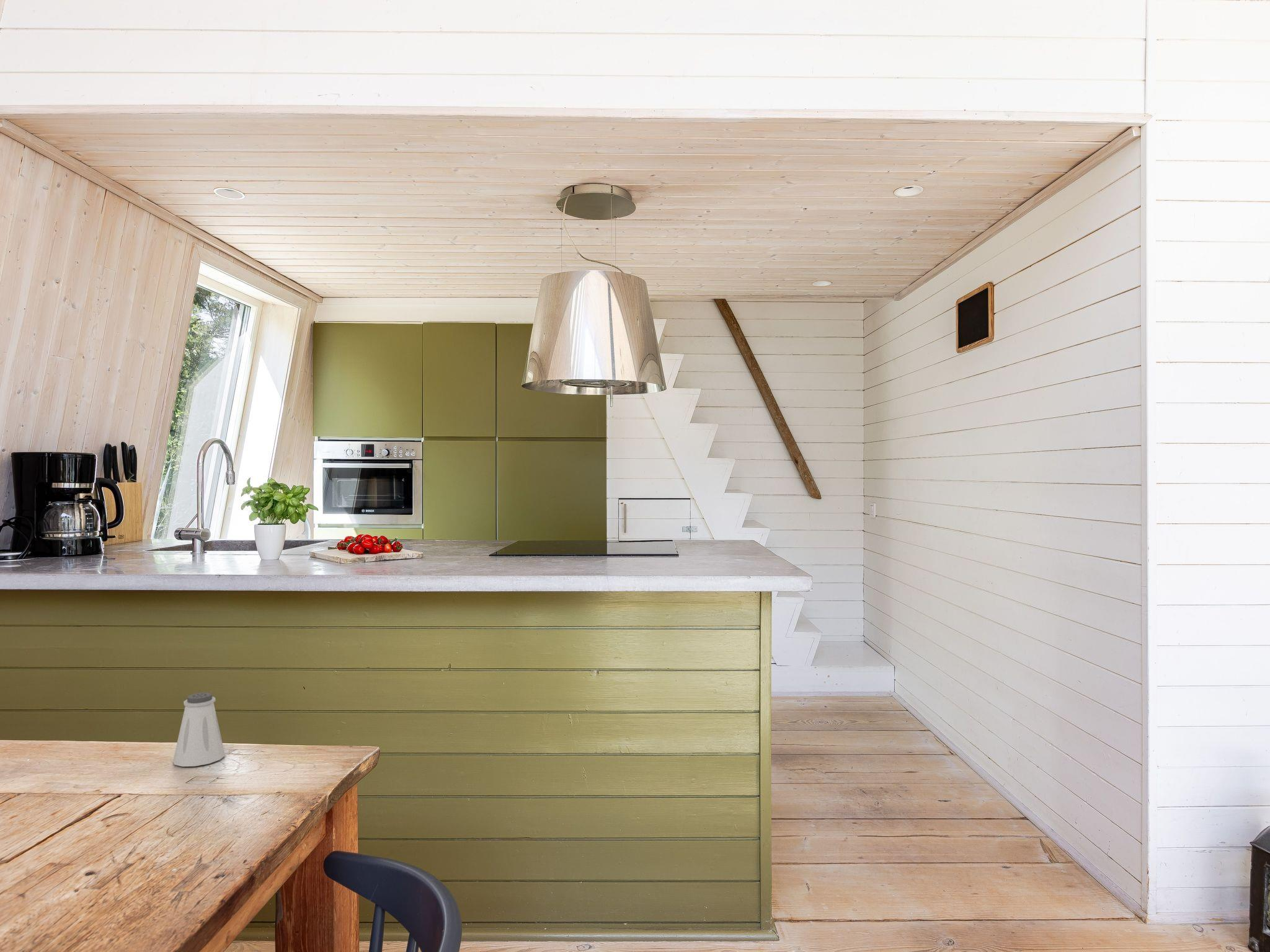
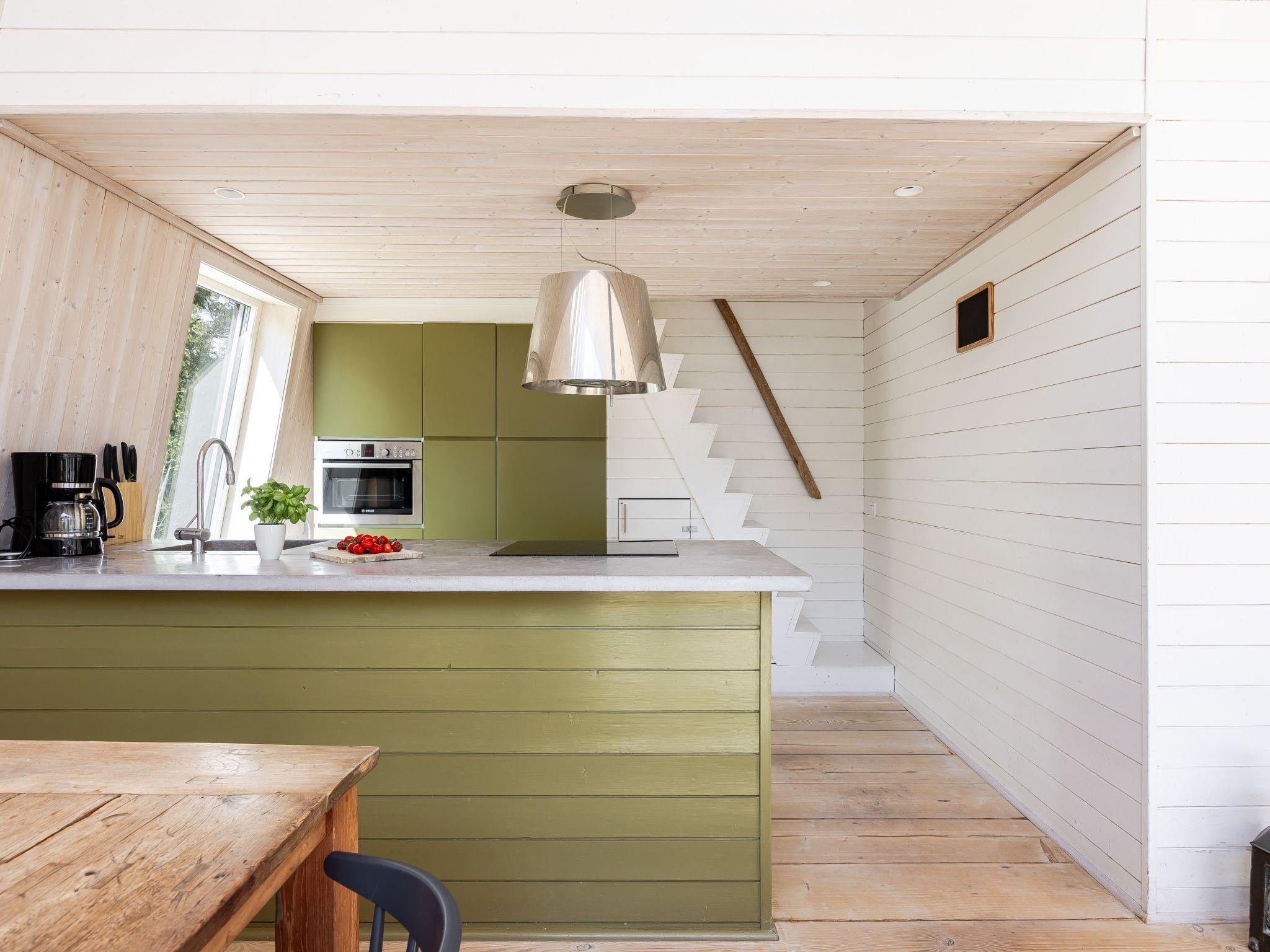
- saltshaker (199, 726)
